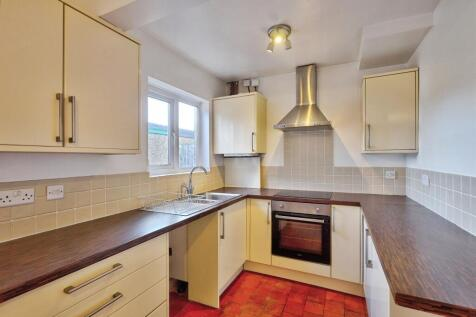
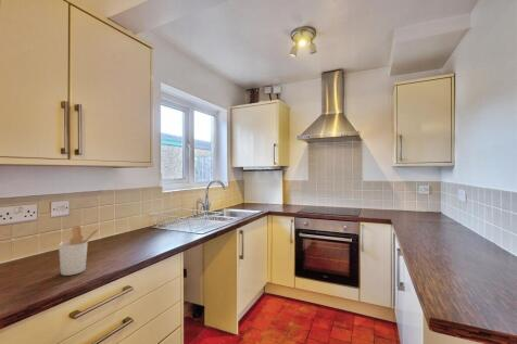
+ utensil holder (80, 249)
